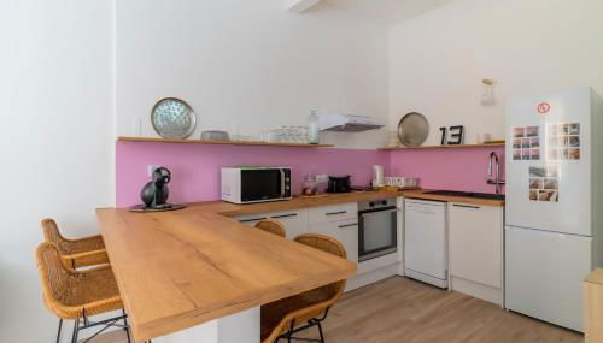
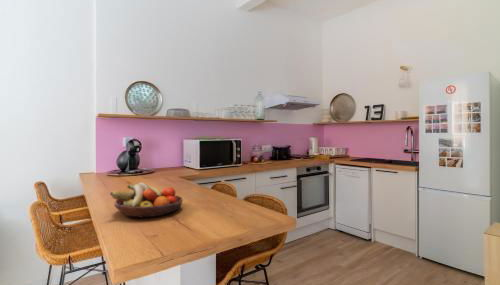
+ fruit bowl (149, 197)
